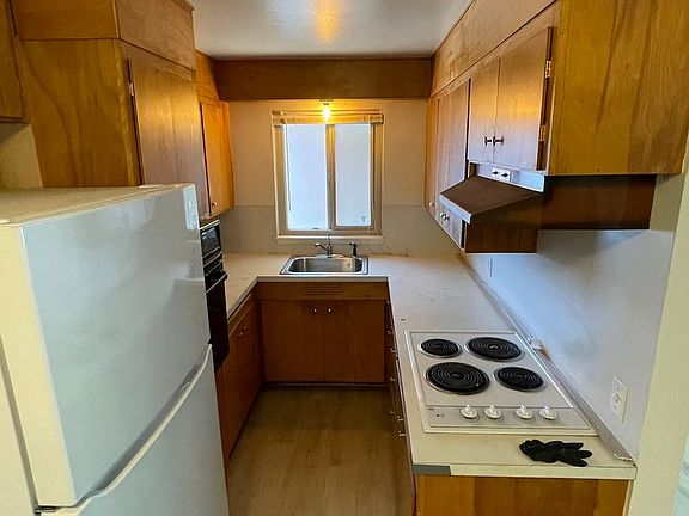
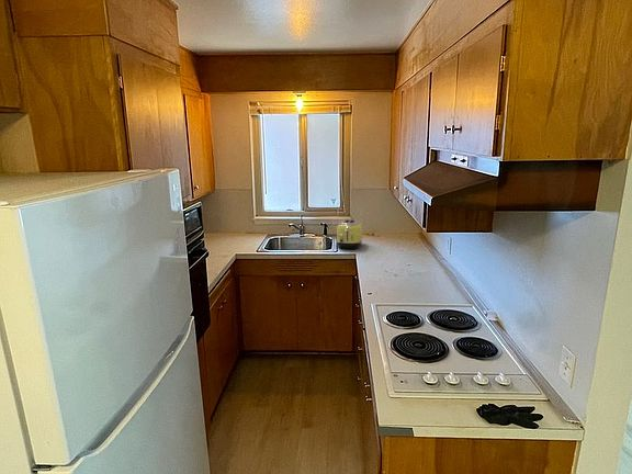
+ toaster (349, 234)
